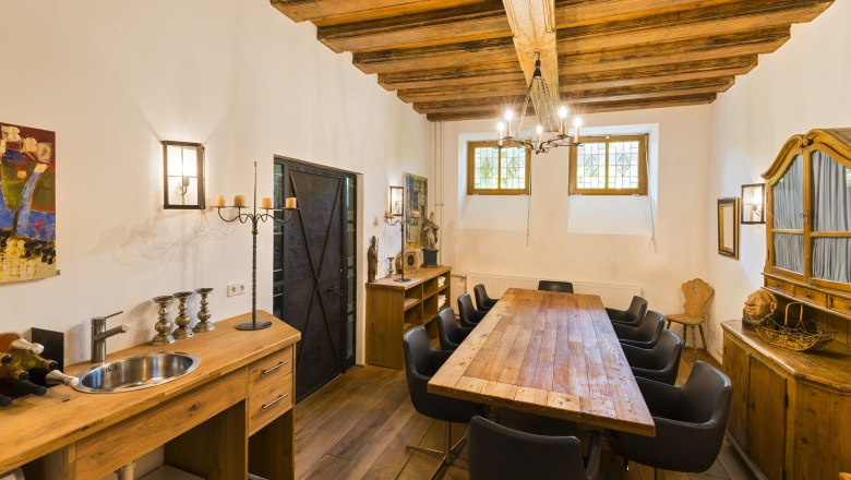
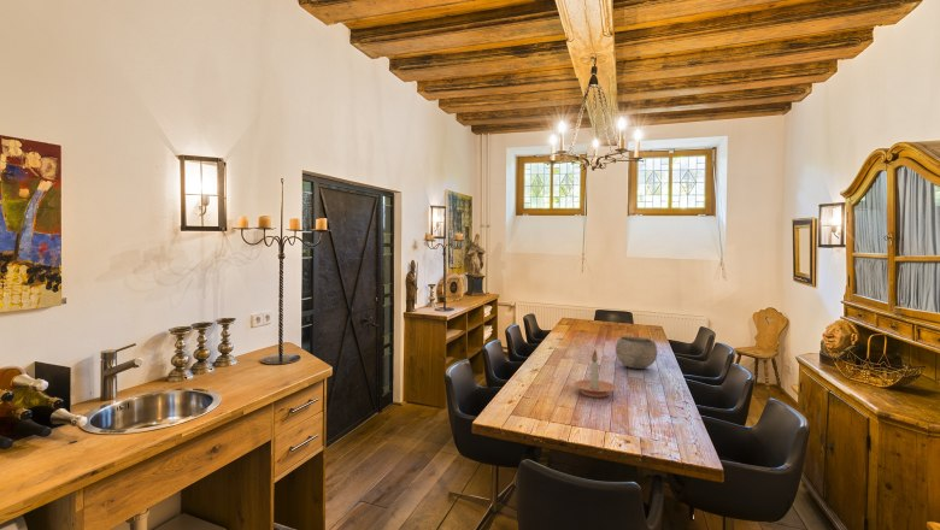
+ bowl (635, 353)
+ candle holder (594, 371)
